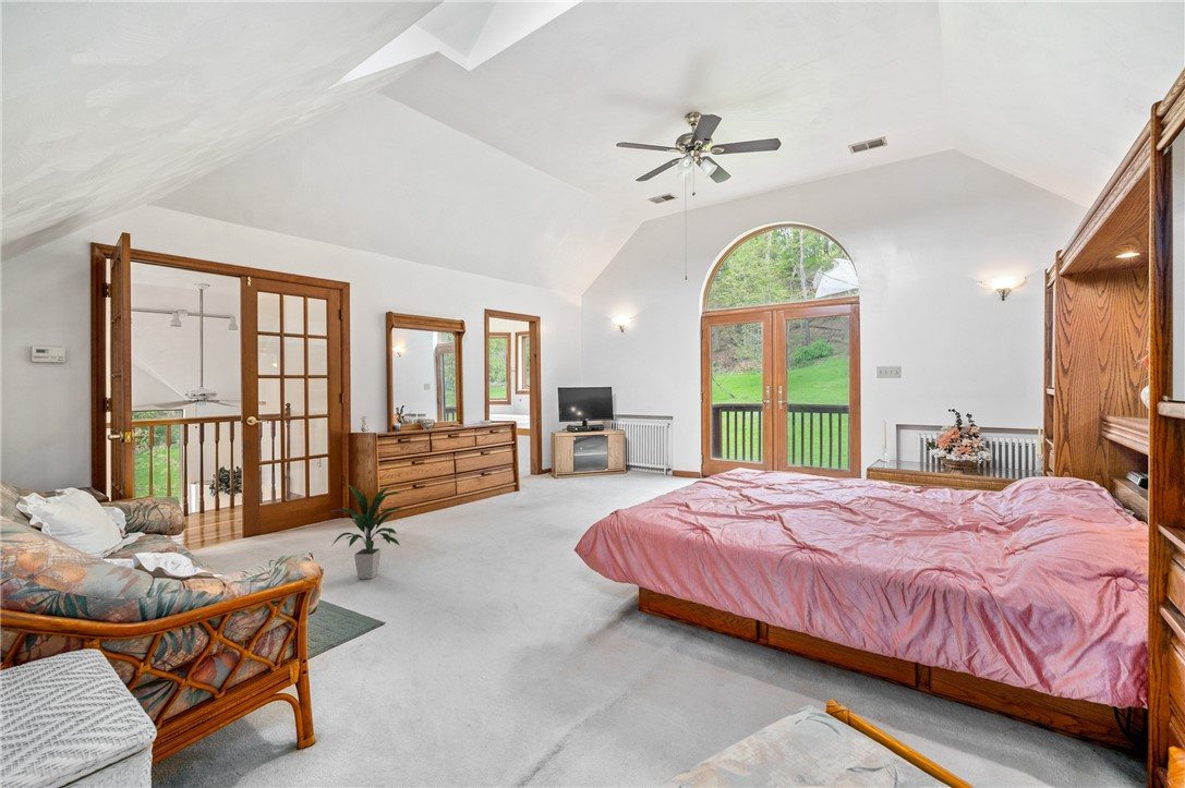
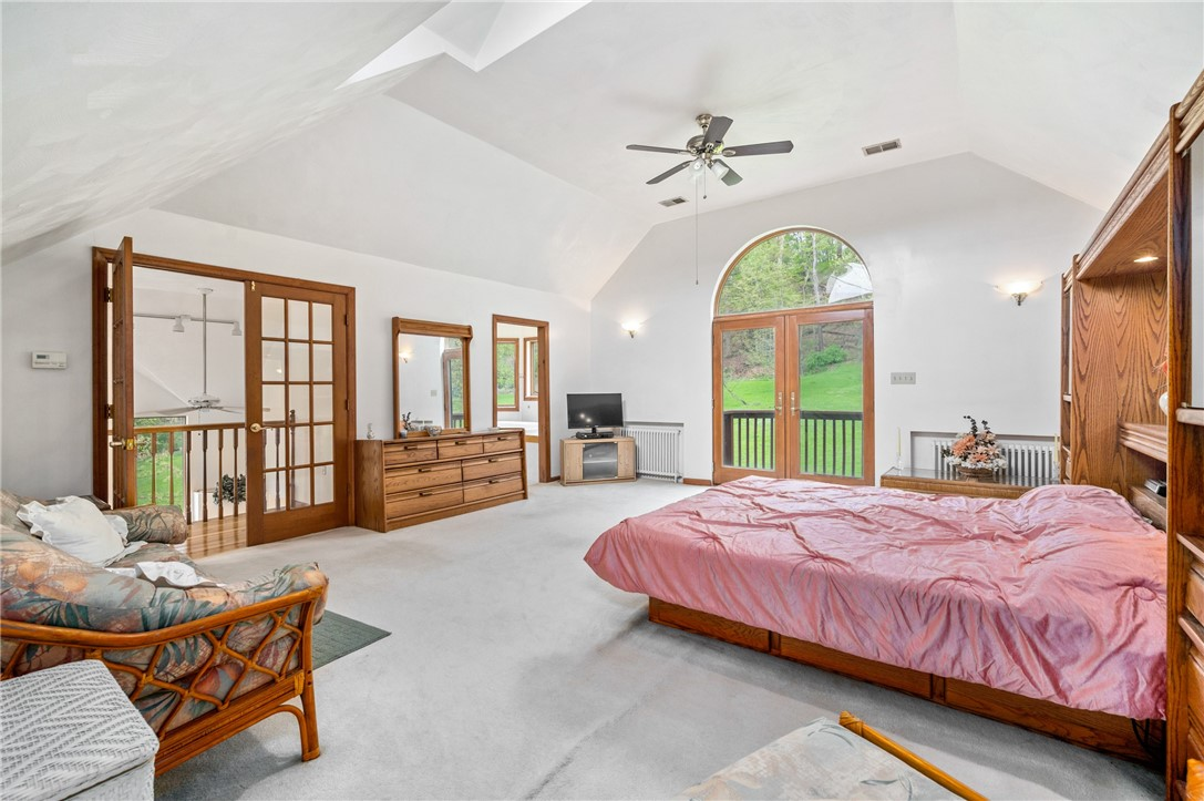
- indoor plant (371, 529)
